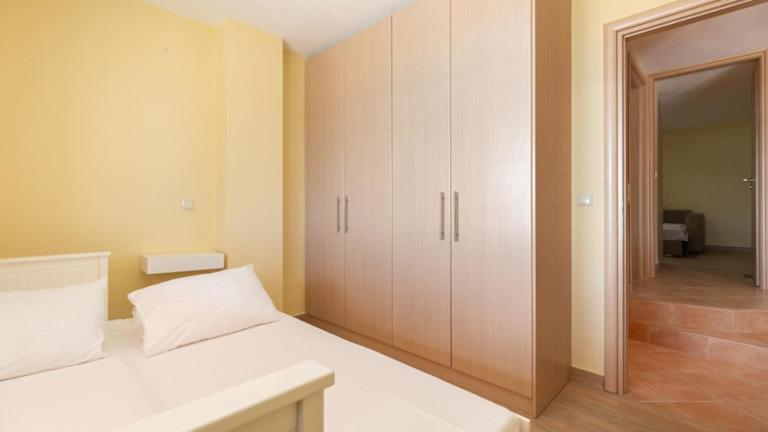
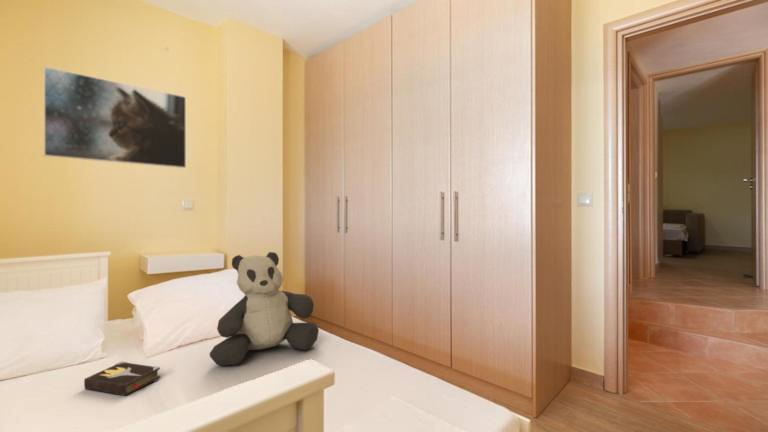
+ hardback book (123, 377)
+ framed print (122, 123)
+ teddy bear (266, 302)
